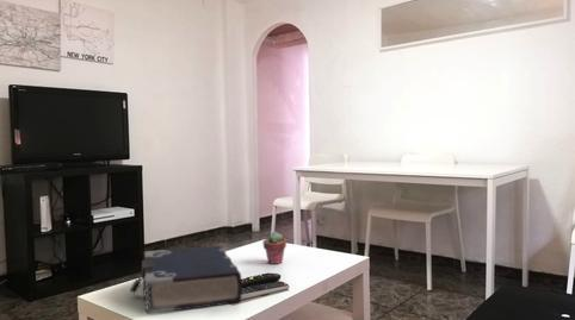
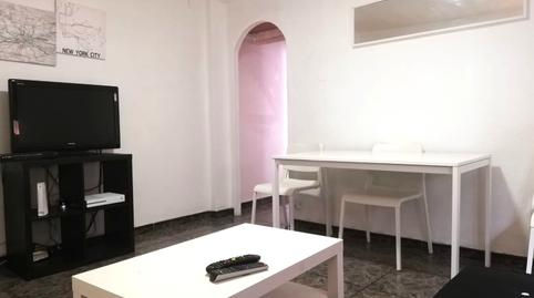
- book (183, 275)
- potted succulent (274, 246)
